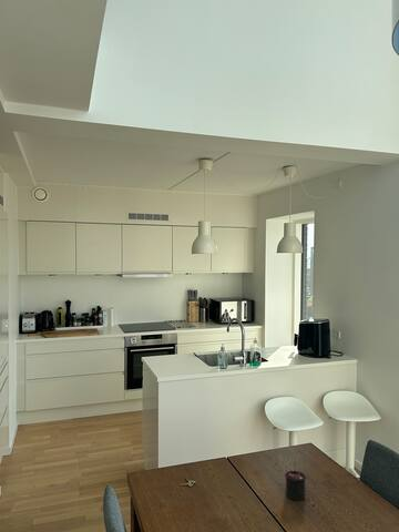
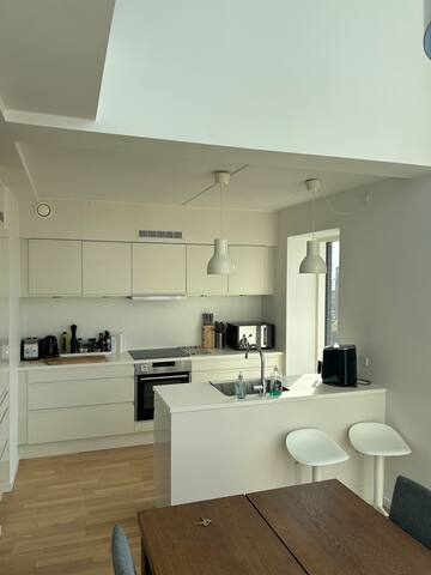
- candle (295, 480)
